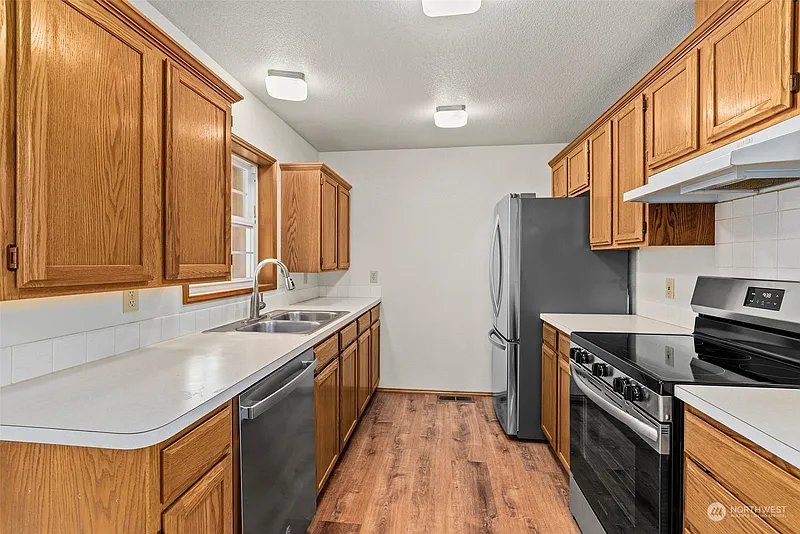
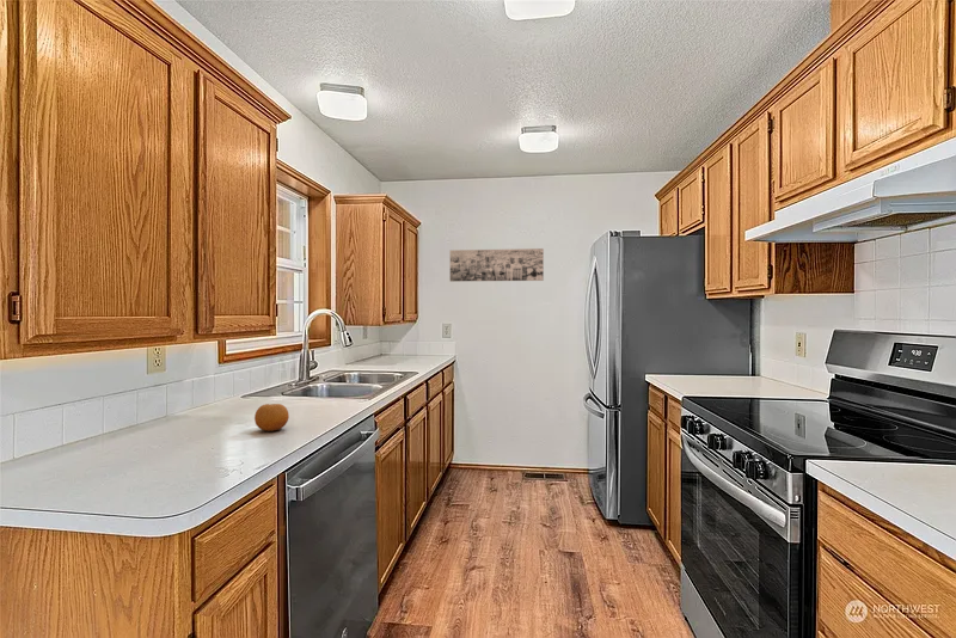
+ fruit (271, 416)
+ wall art (496, 265)
